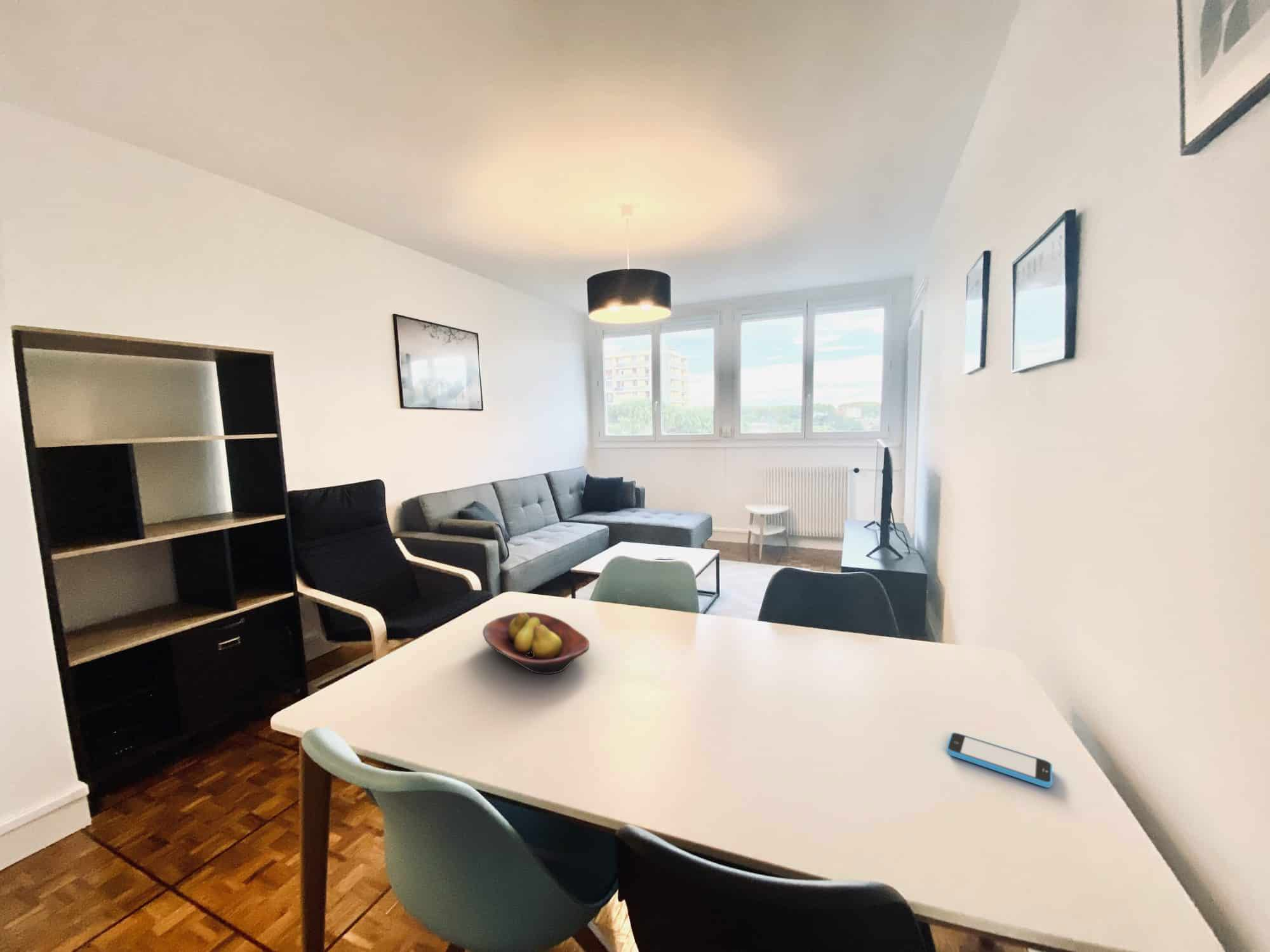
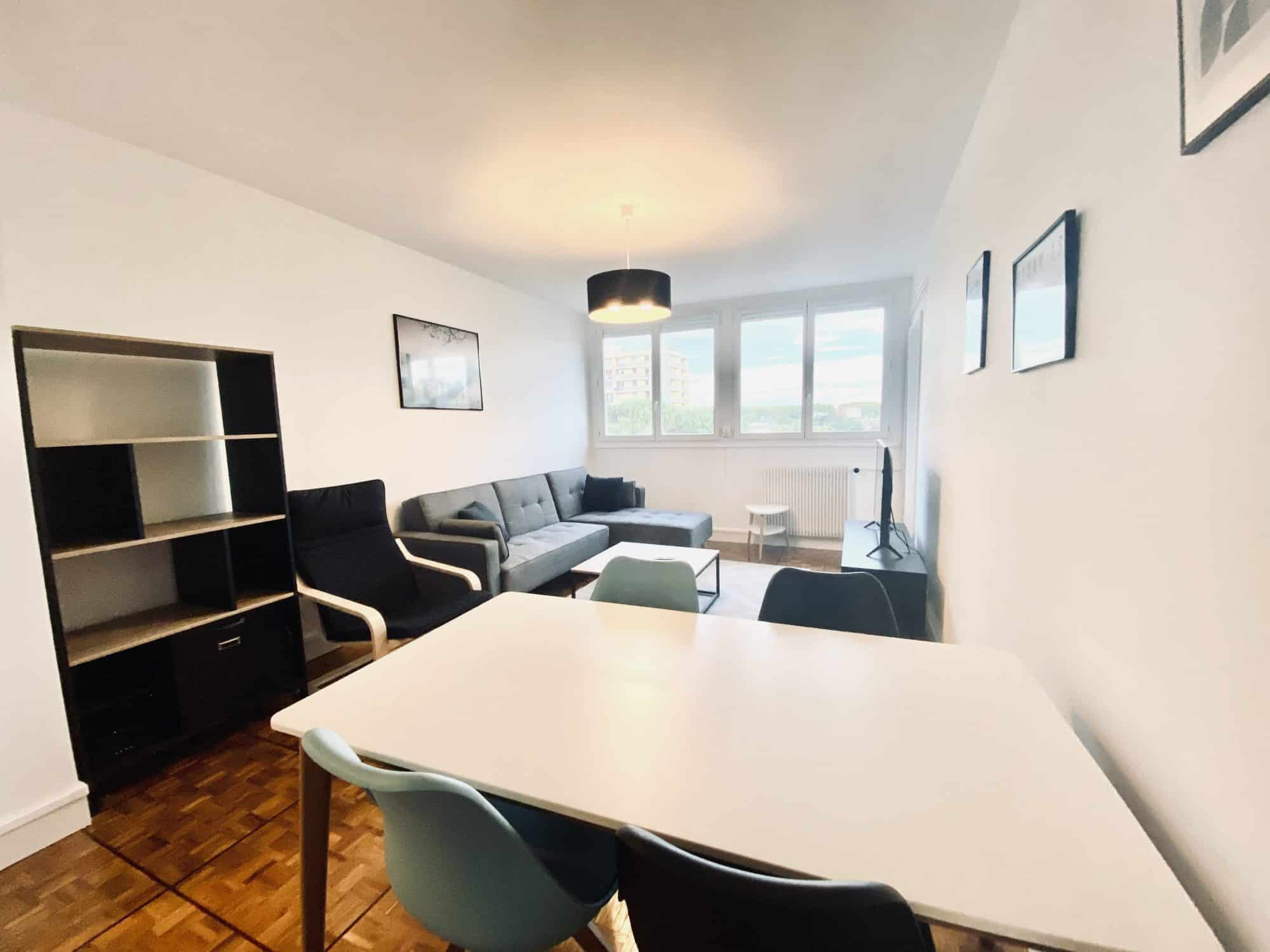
- fruit bowl (534, 637)
- smartphone (998, 758)
